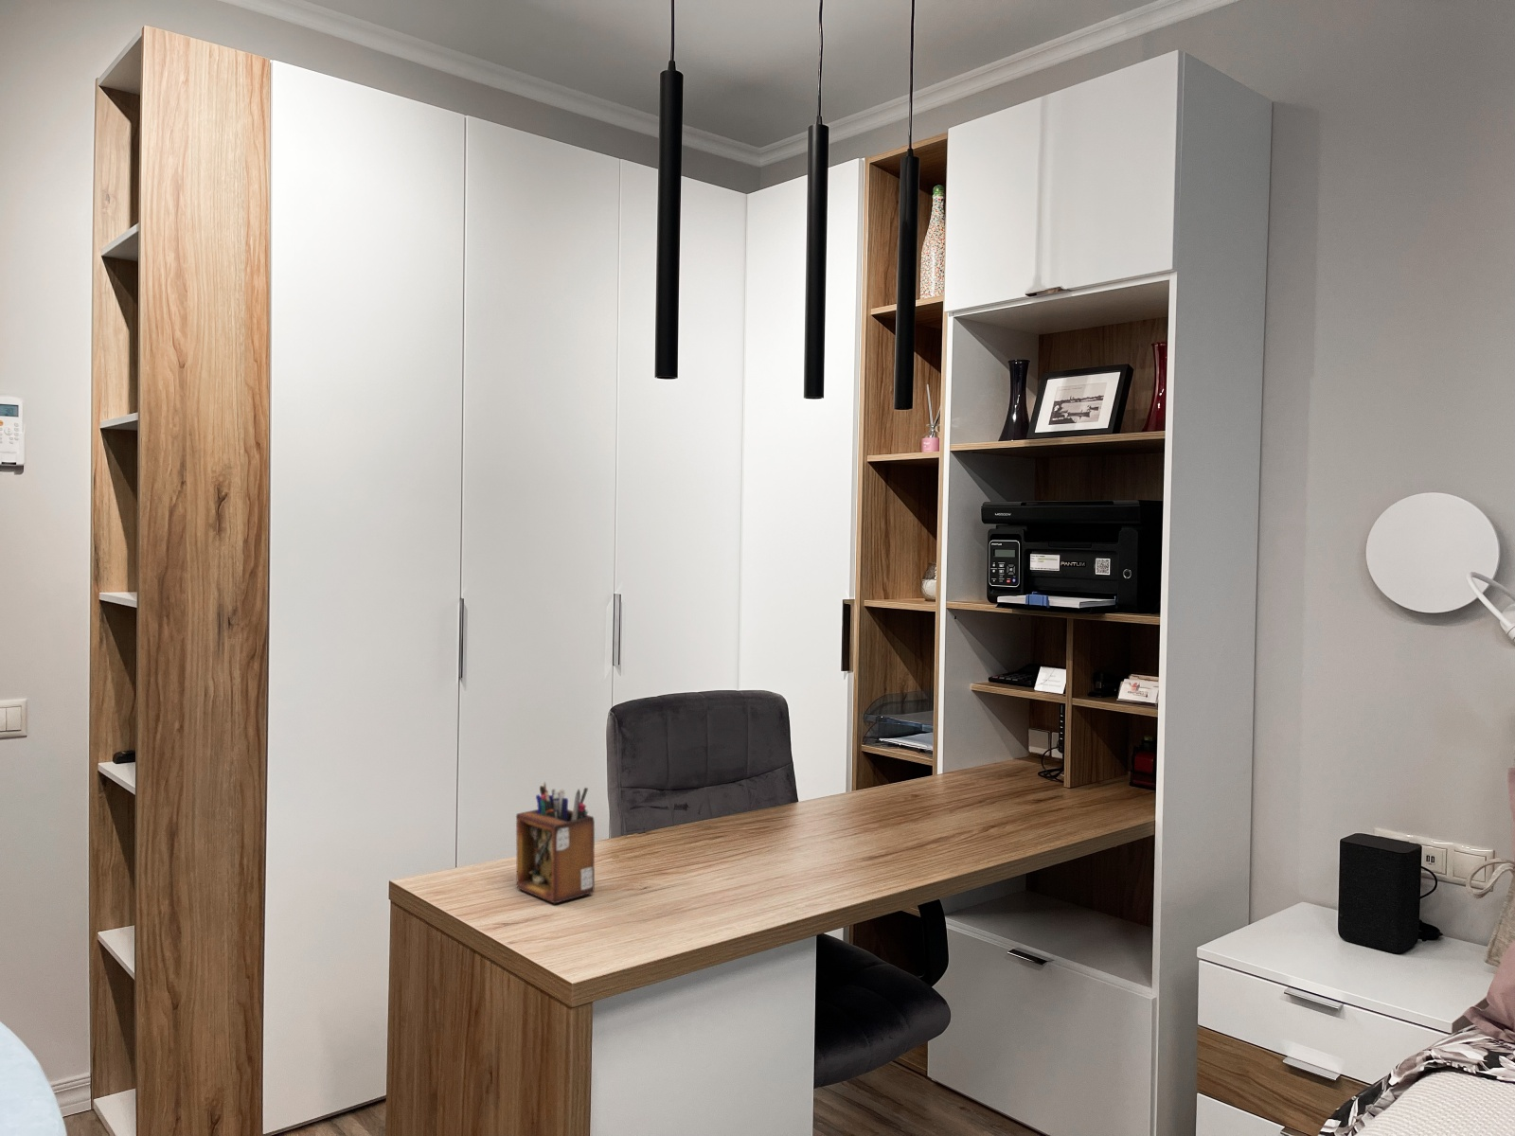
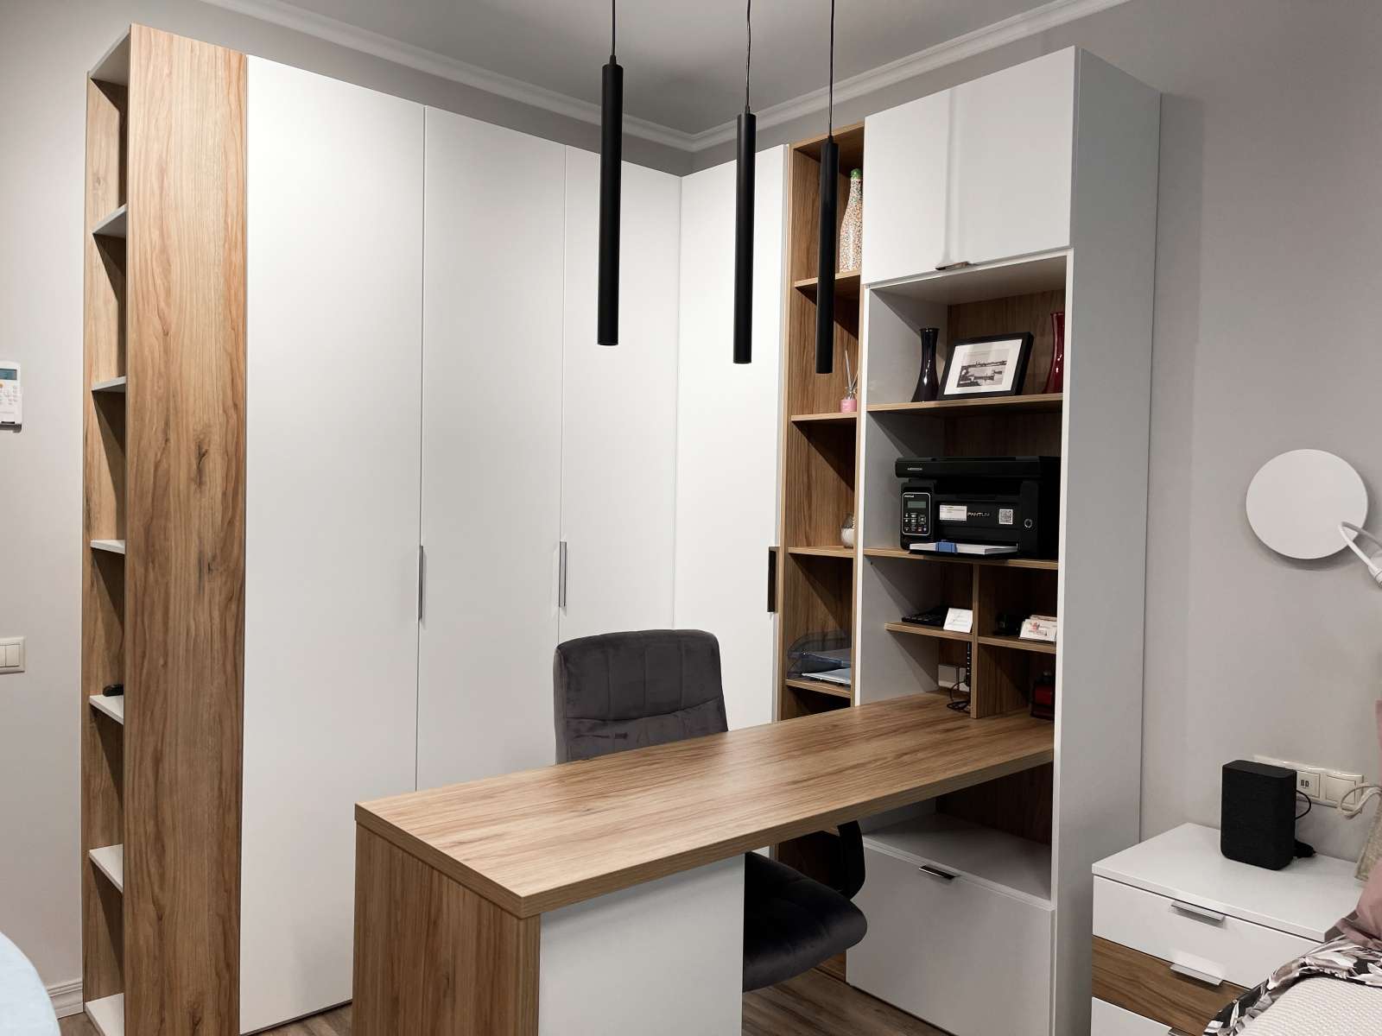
- desk organizer (555, 838)
